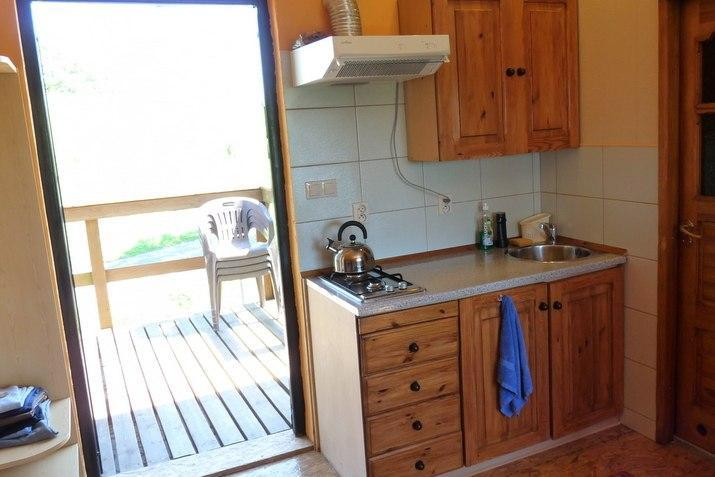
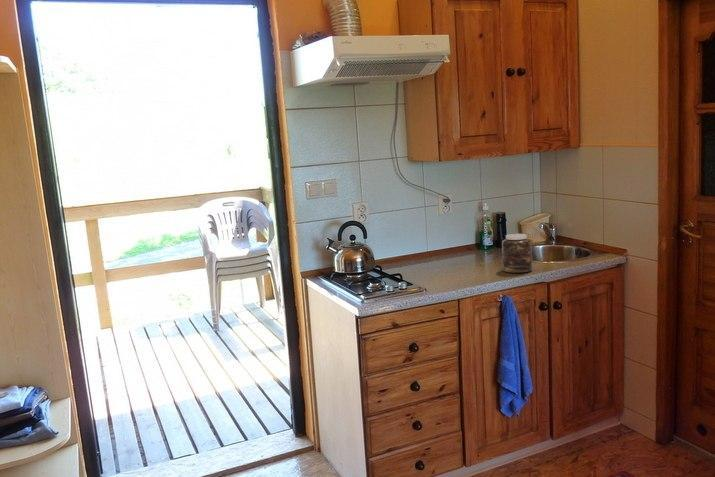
+ jar (516, 252)
